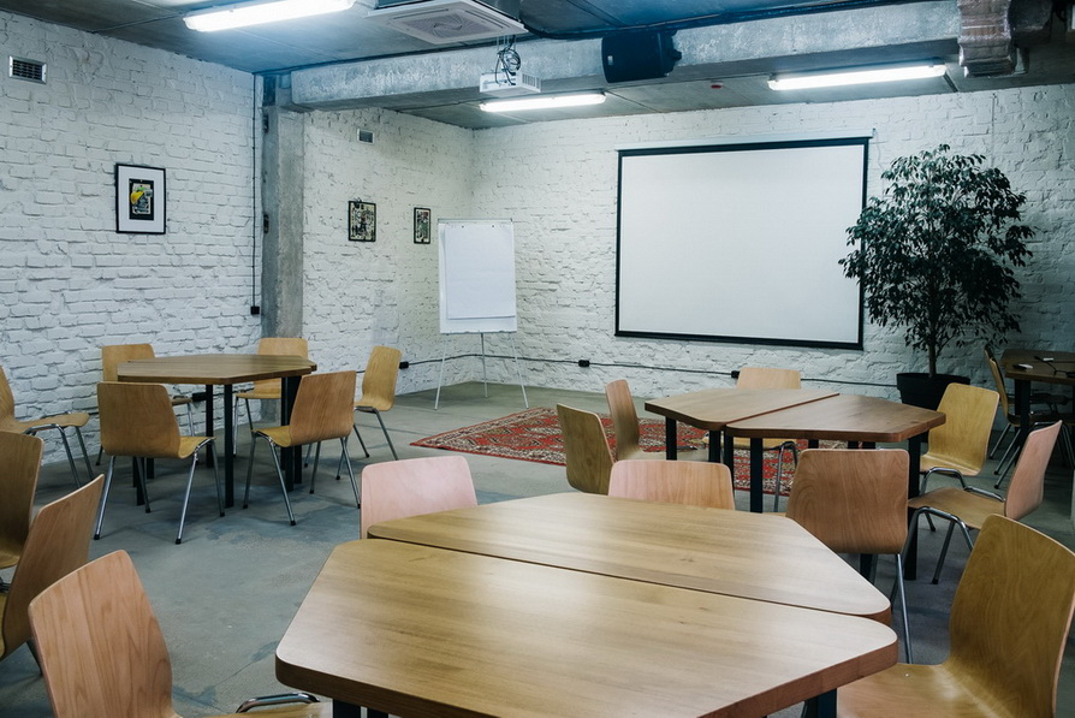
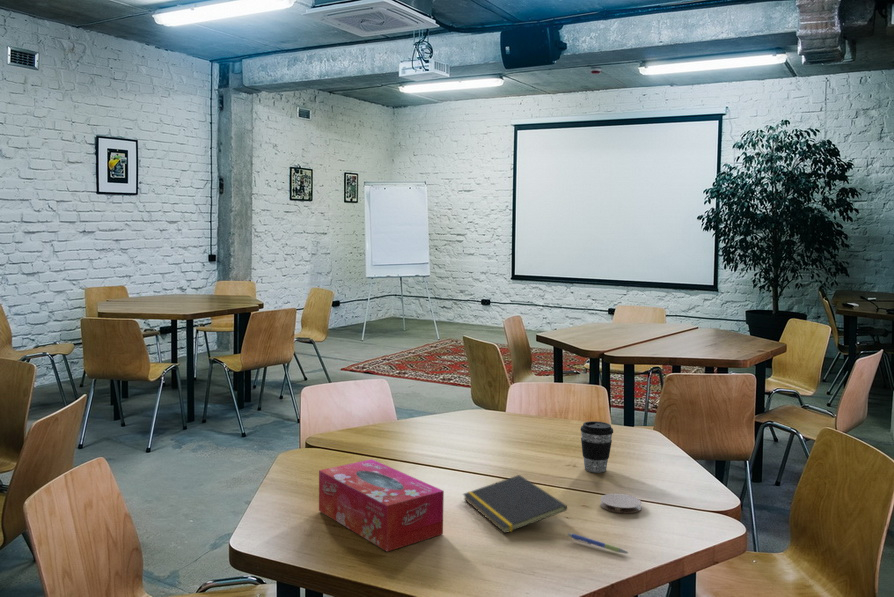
+ tissue box (378, 501)
+ notepad (512, 501)
+ pen (597, 543)
+ coffee cup (596, 447)
+ coaster (620, 503)
